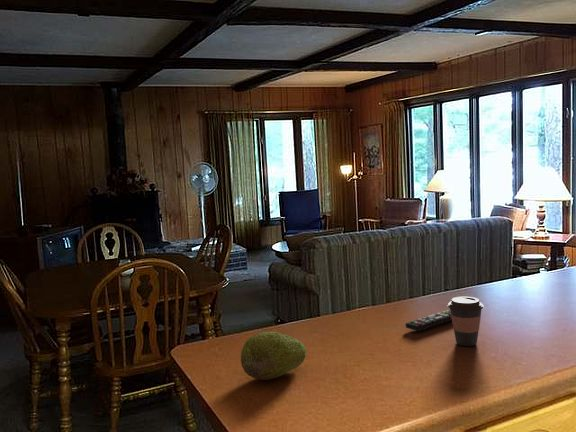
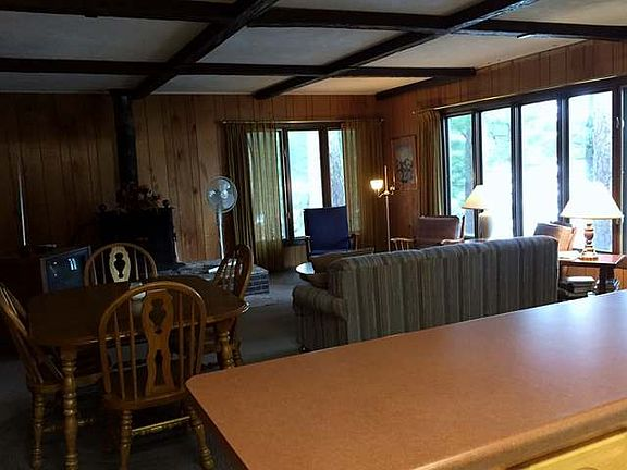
- fruit (273, 352)
- coffee cup (465, 321)
- remote control (442, 317)
